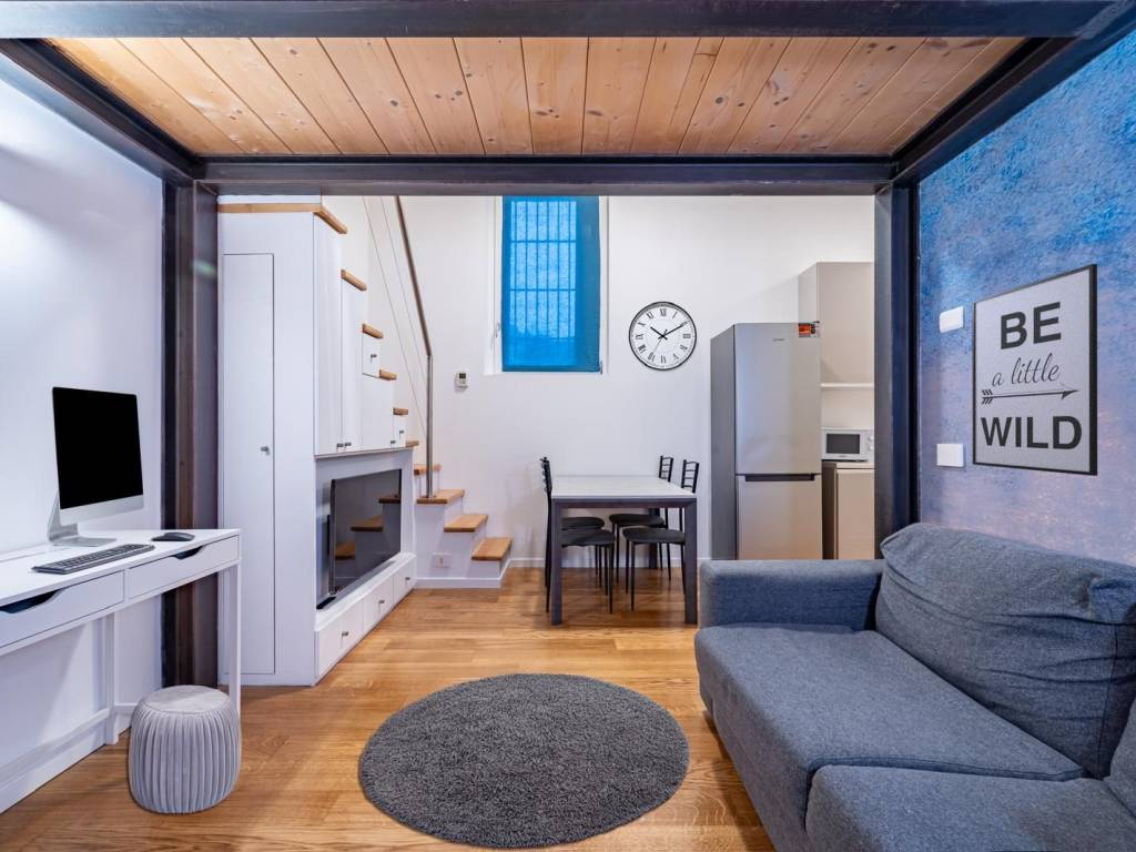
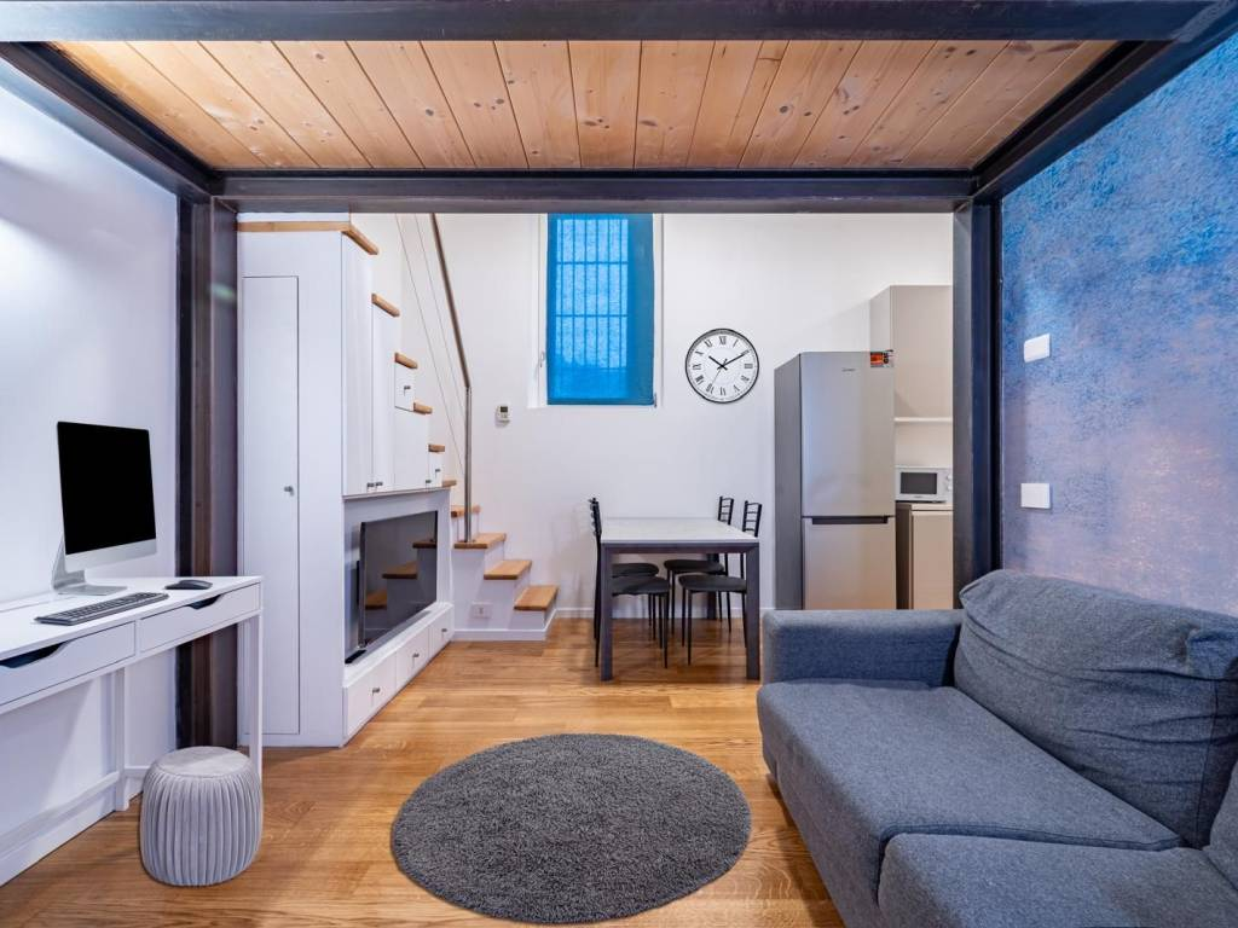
- wall art (1026, 376)
